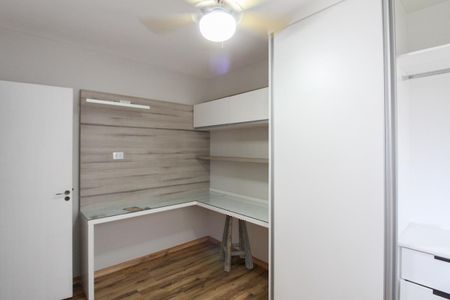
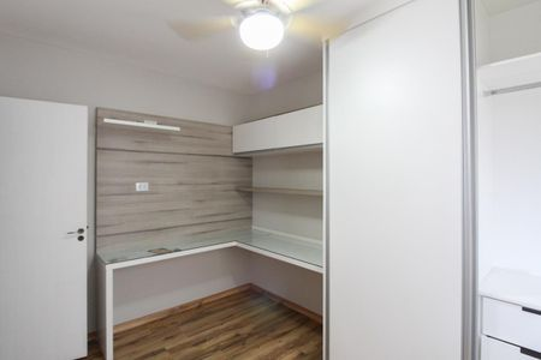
- stool (231, 234)
